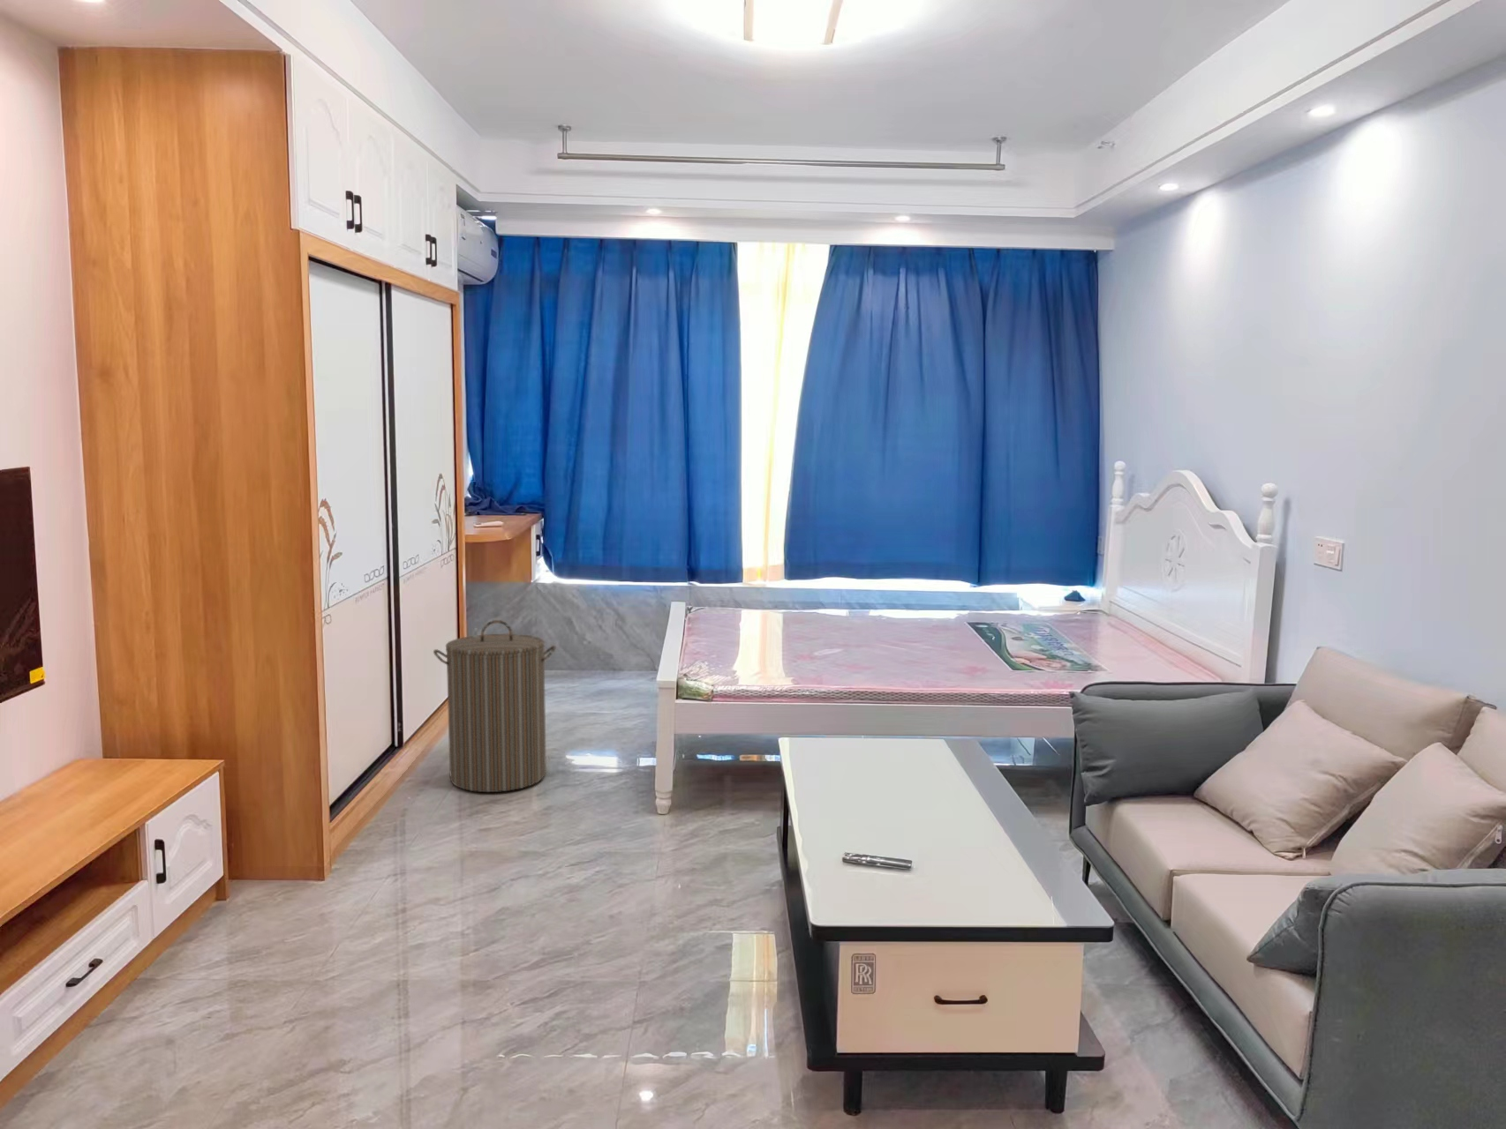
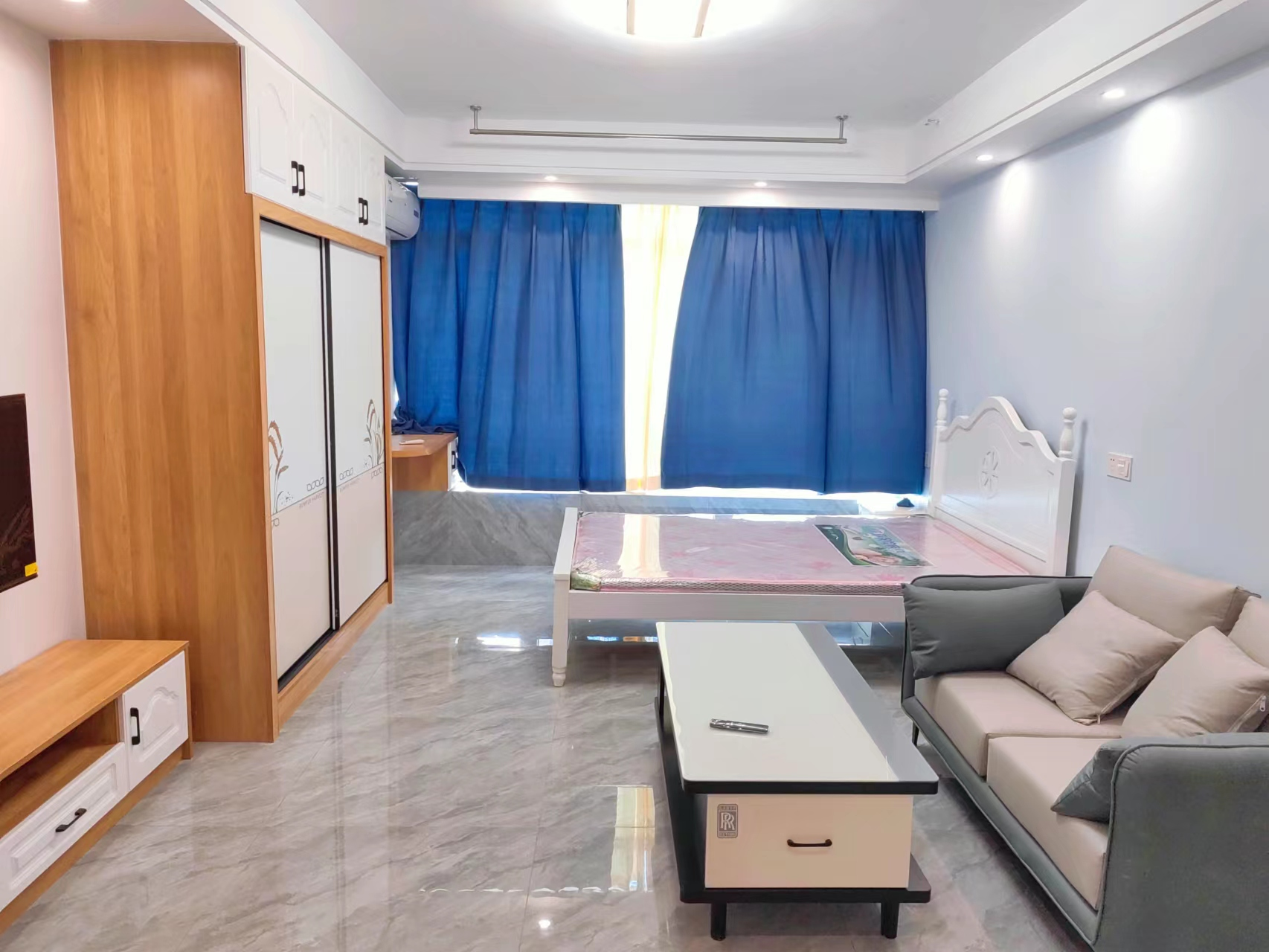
- laundry hamper (496, 700)
